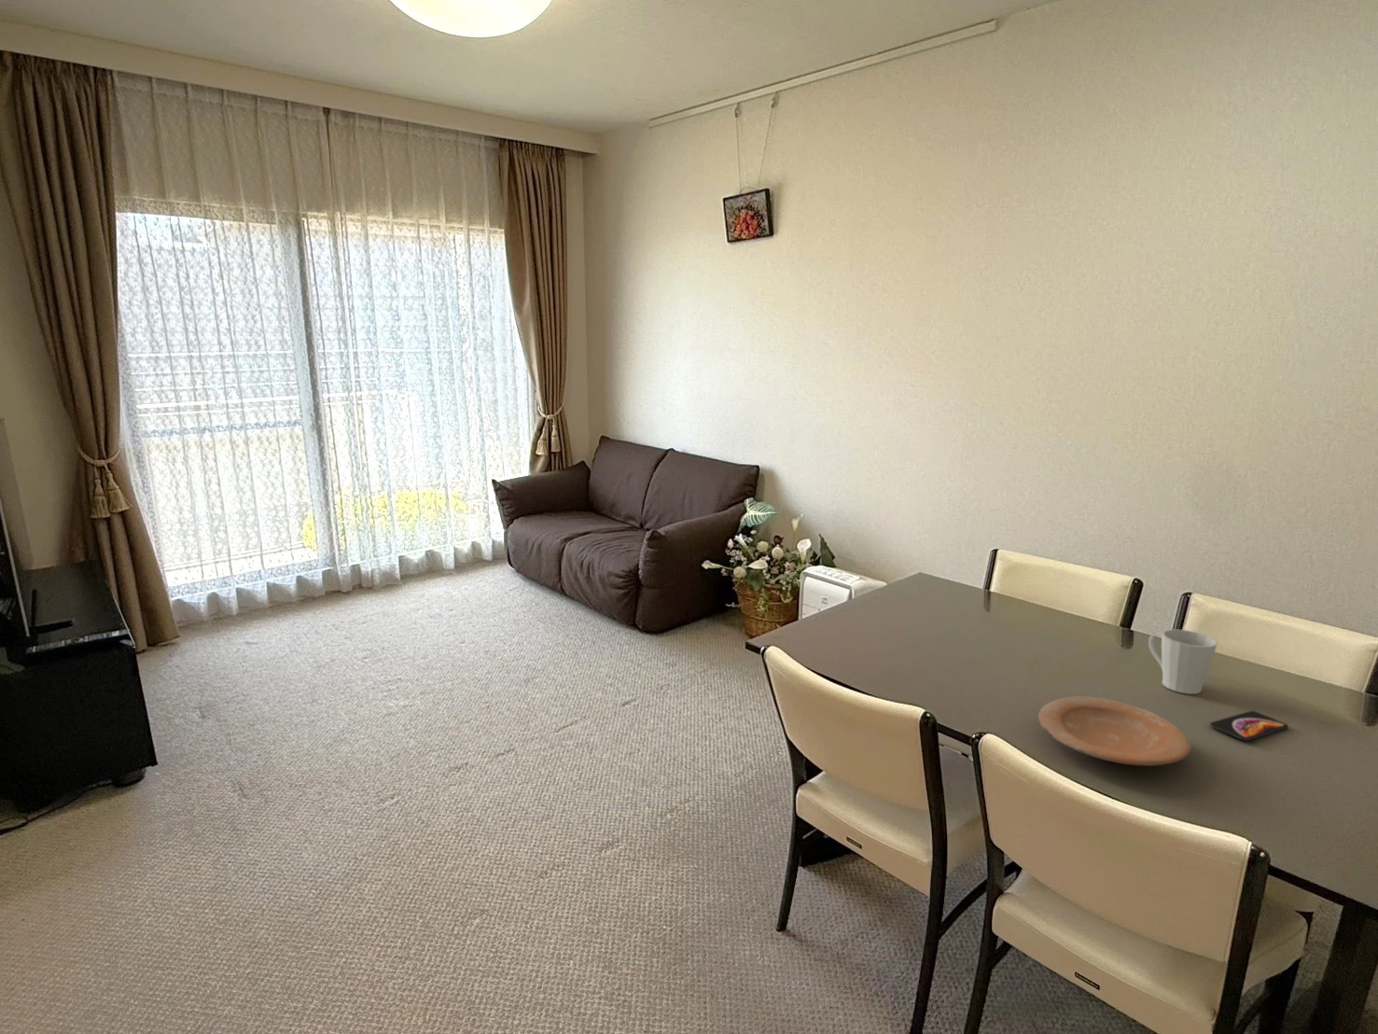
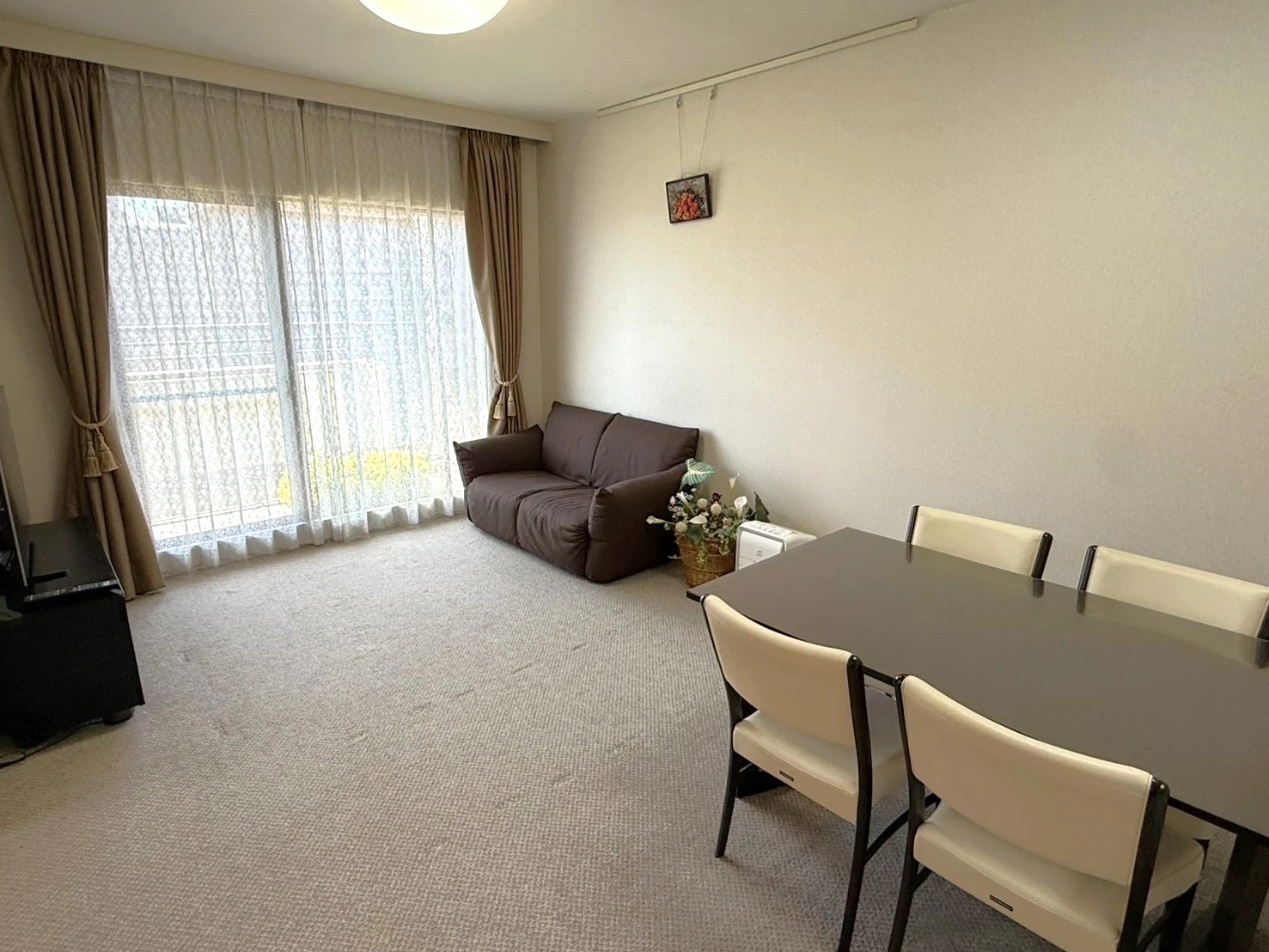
- smartphone (1249, 726)
- plate (1110, 735)
- mug (1177, 659)
